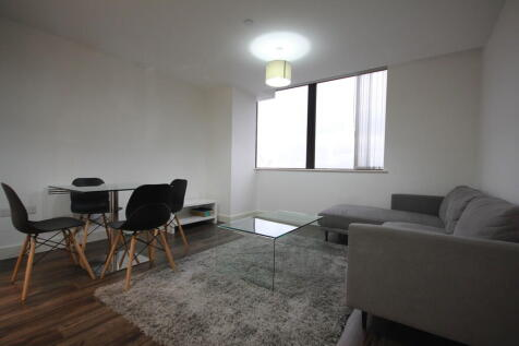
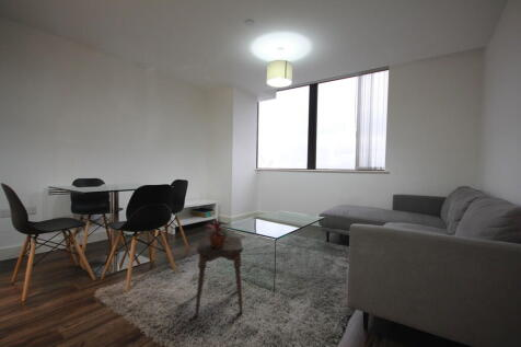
+ potted plant (218, 230)
+ stool (212, 259)
